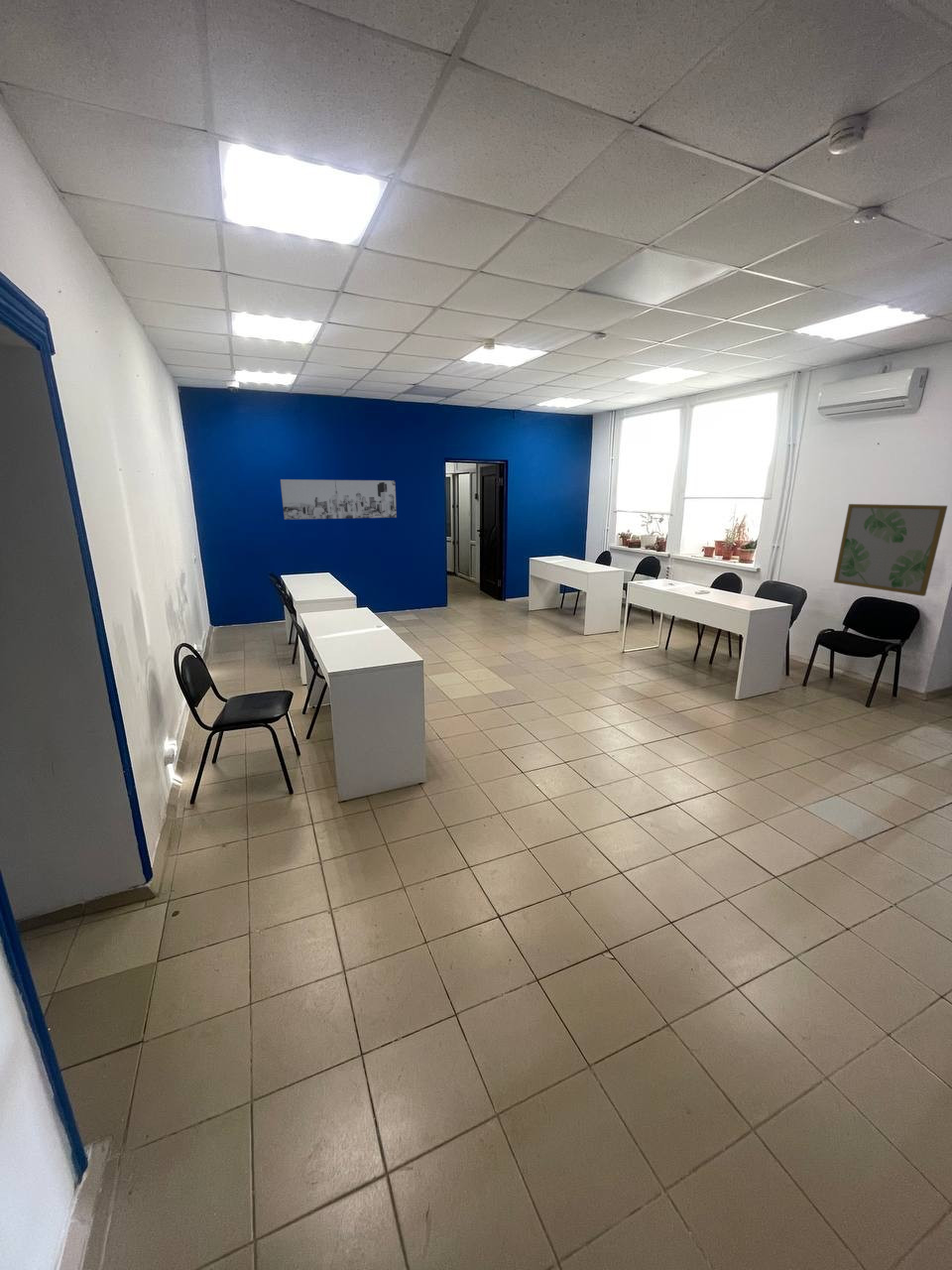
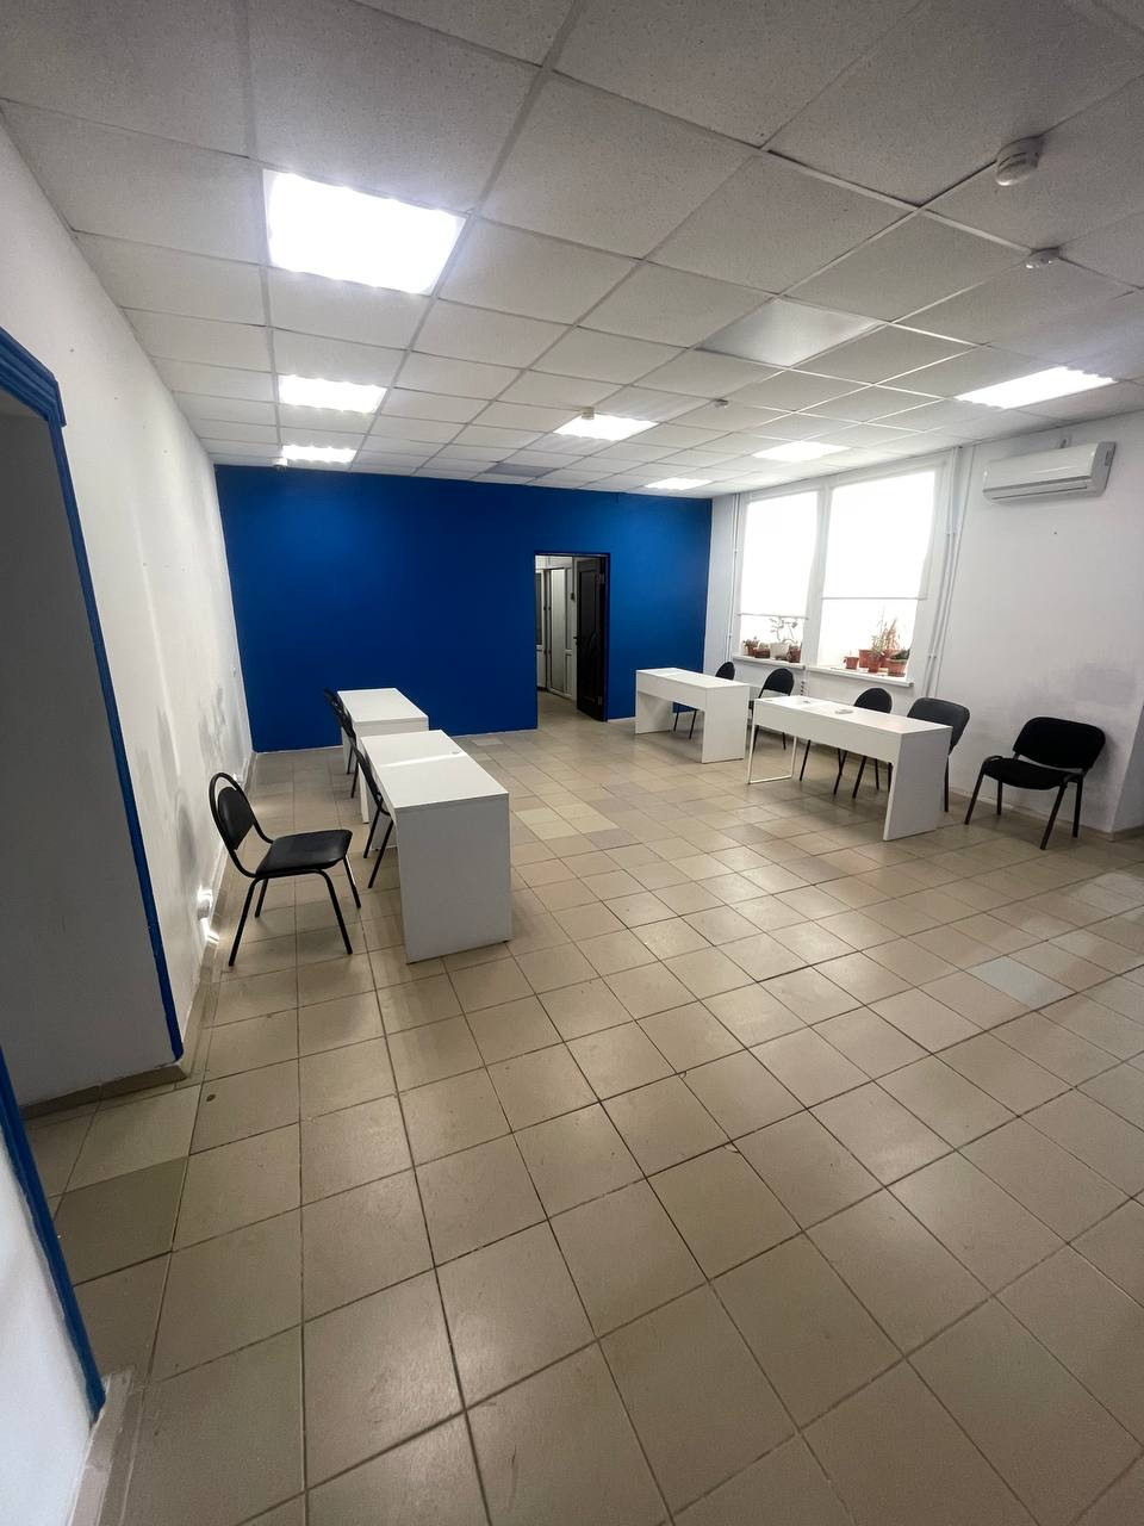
- wall art (885, 547)
- wall art (341, 499)
